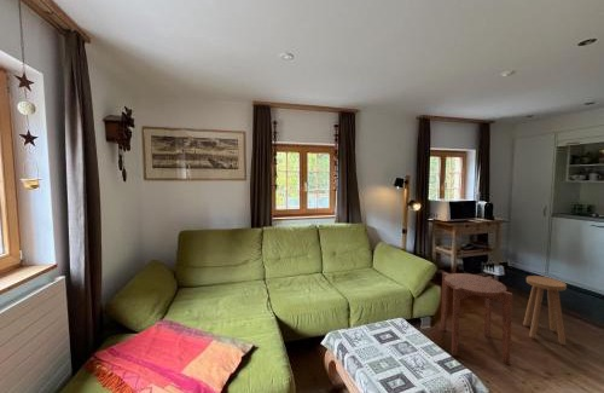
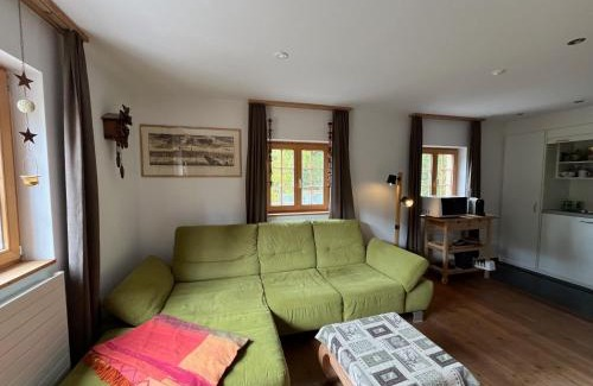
- side table (484, 313)
- stool (540, 307)
